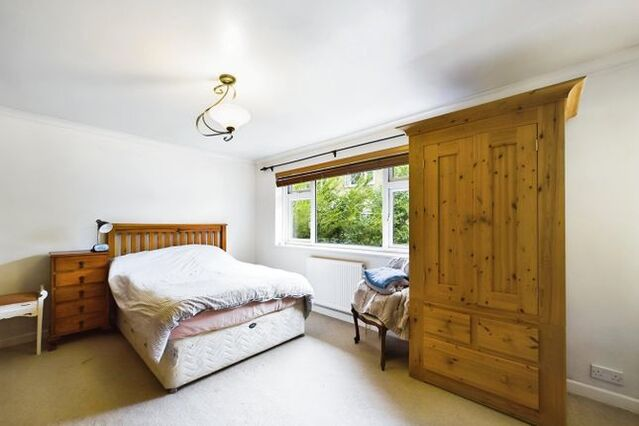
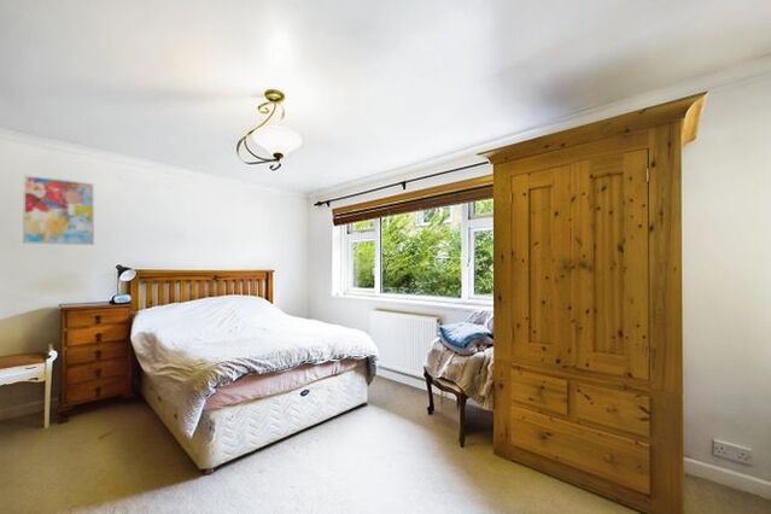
+ wall art (60, 211)
